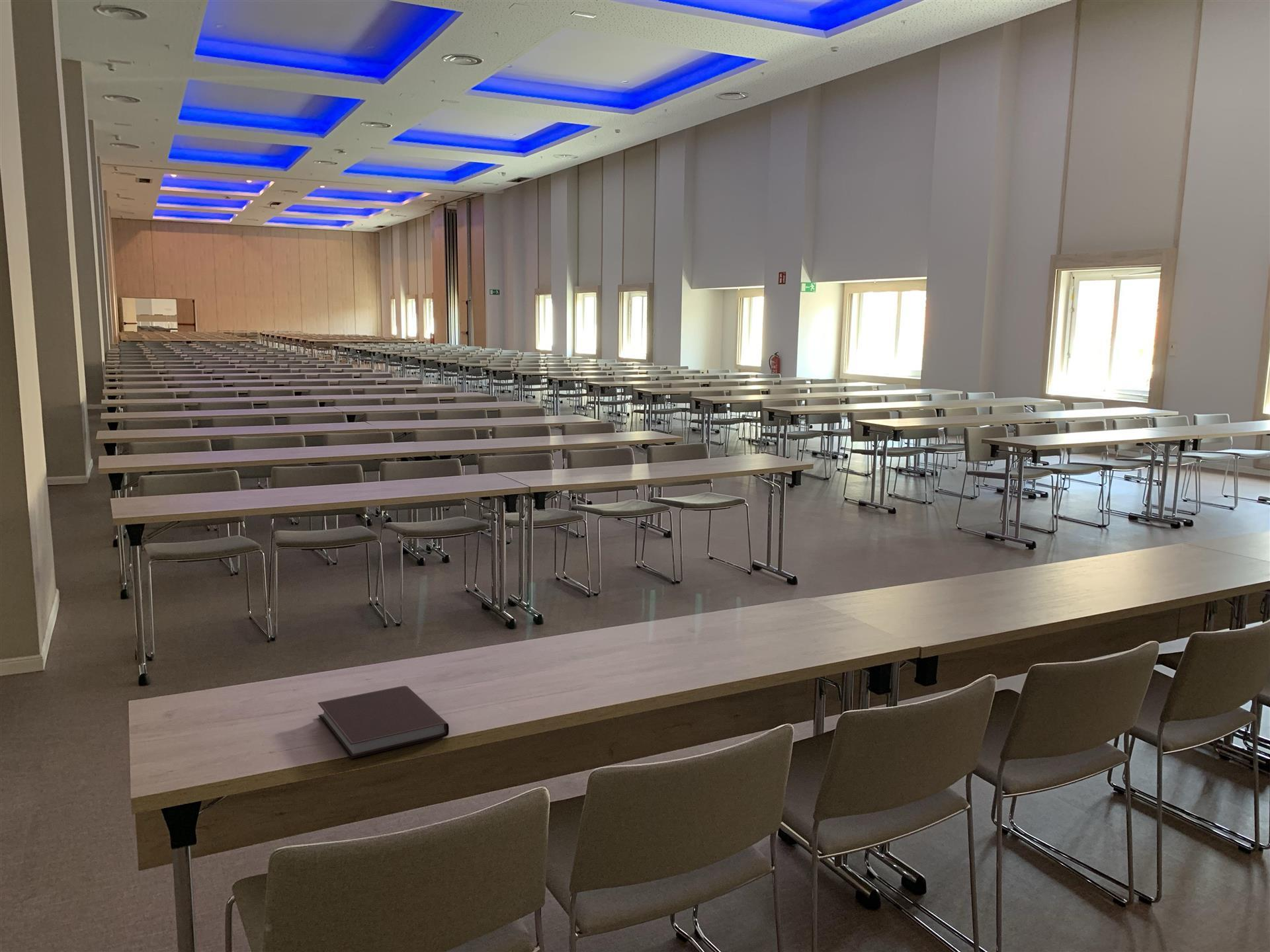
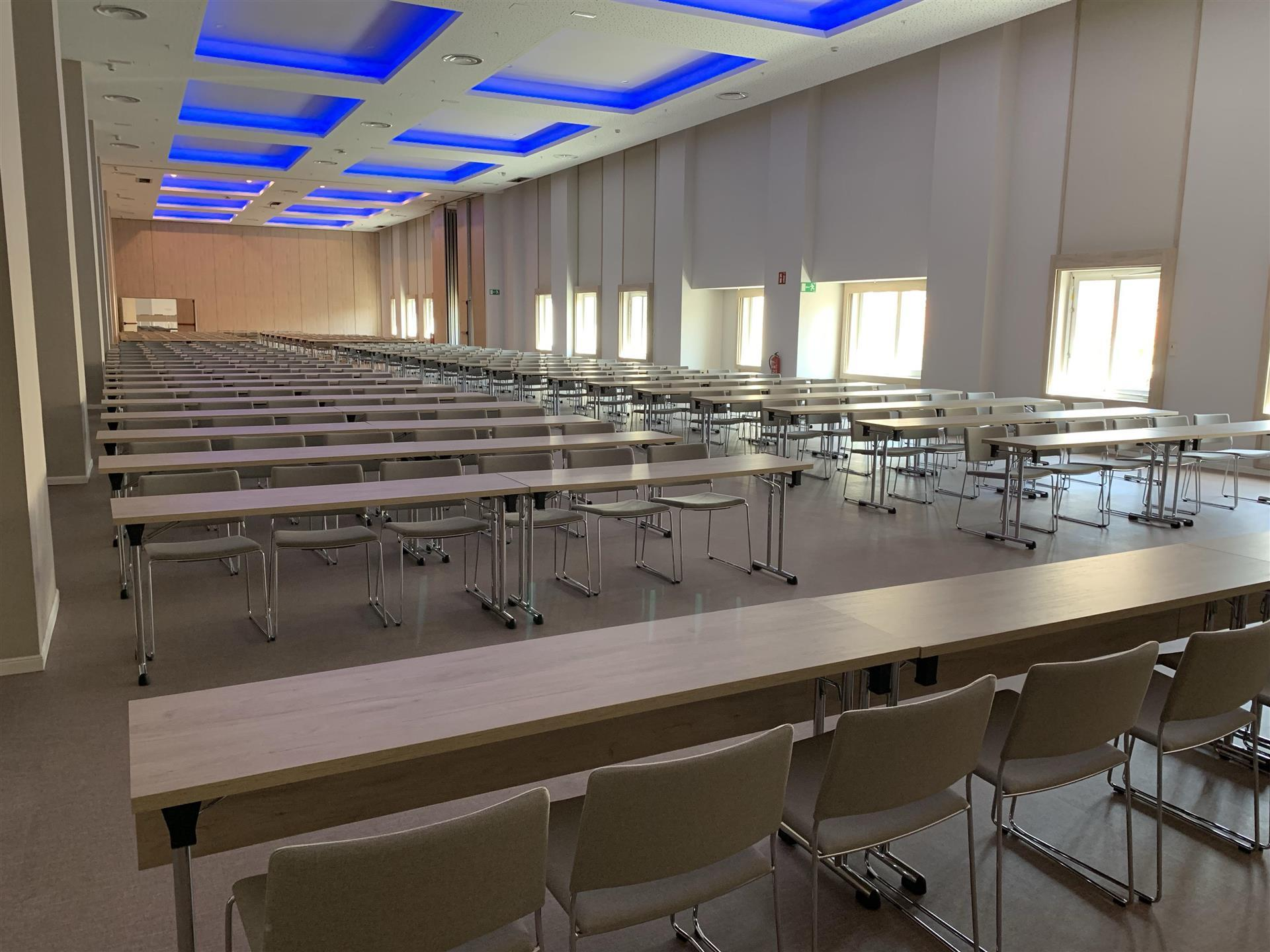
- notebook (382, 719)
